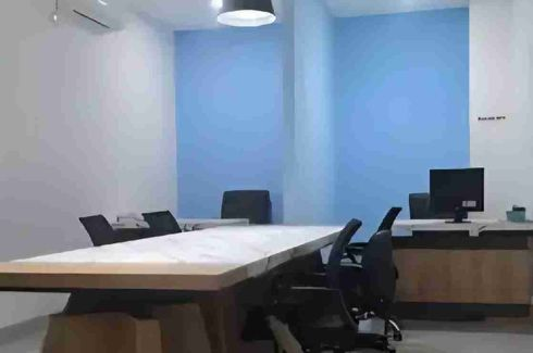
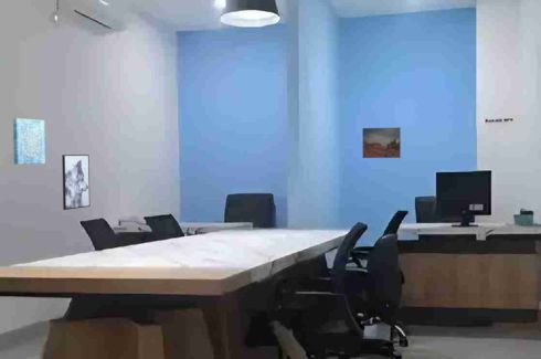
+ wall art (29, 141)
+ wall art (381, 142)
+ wall art (76, 181)
